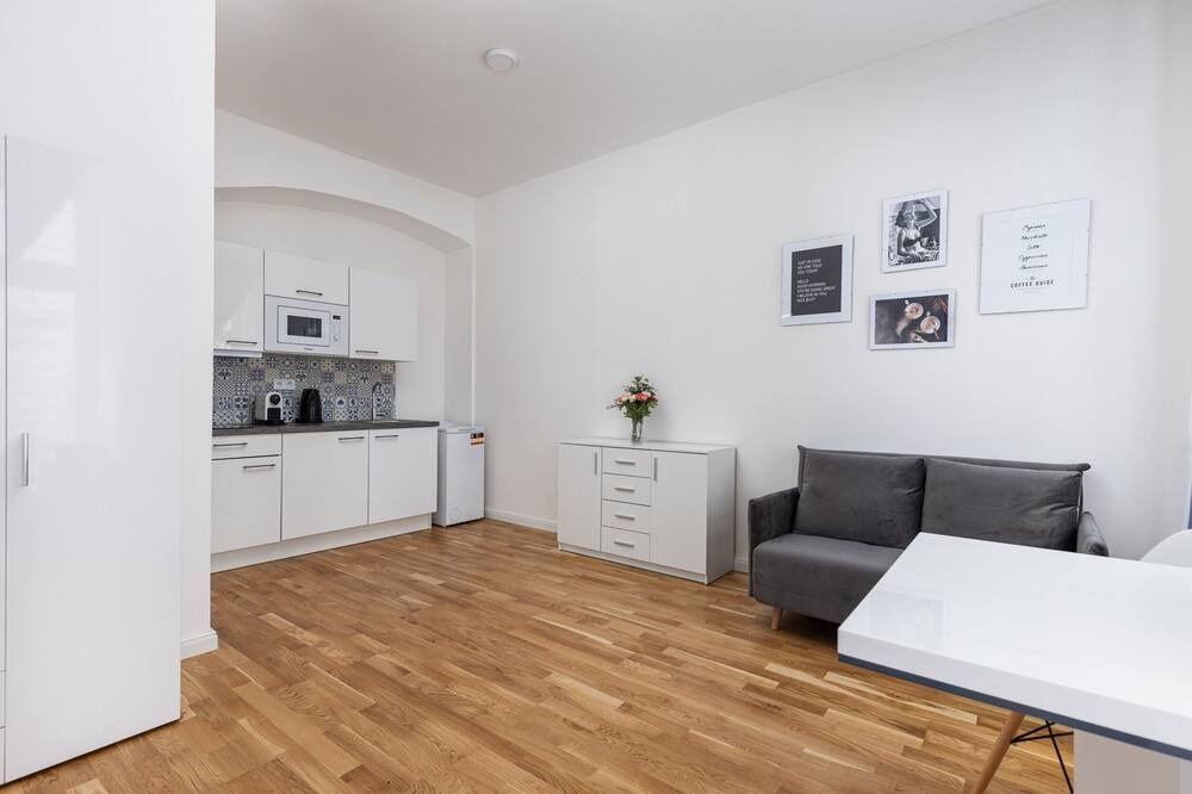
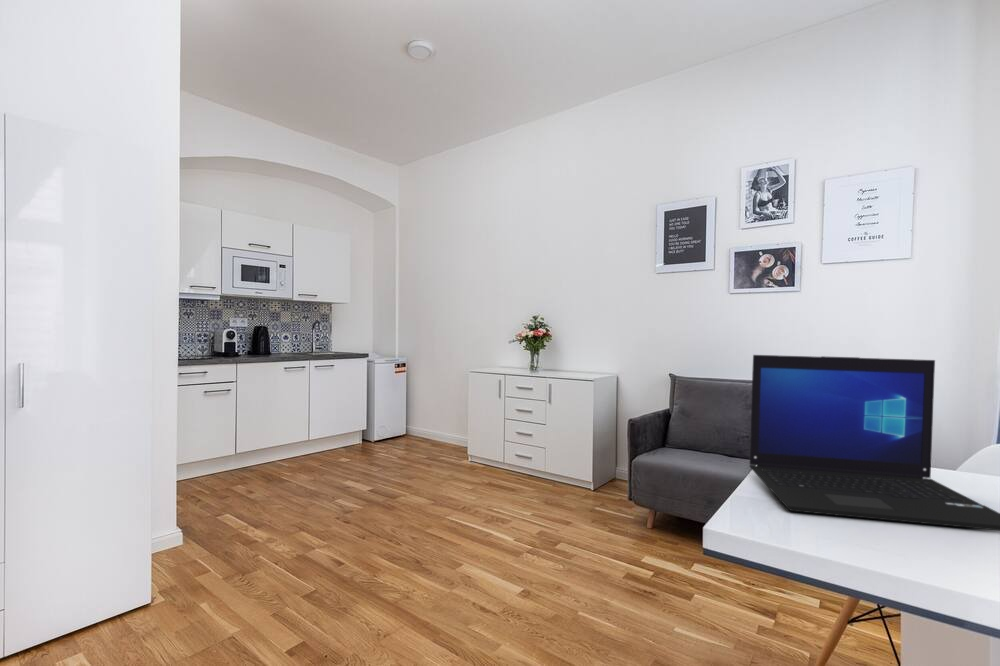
+ laptop (866, 429)
